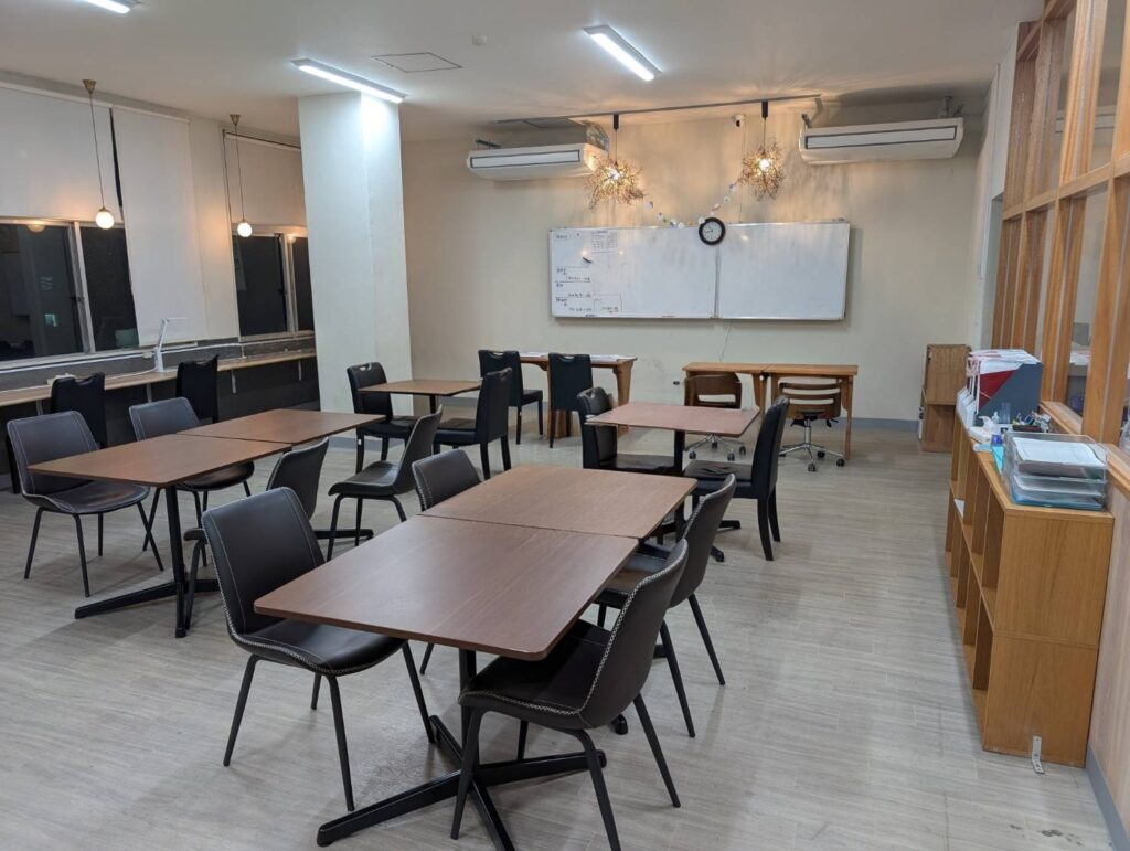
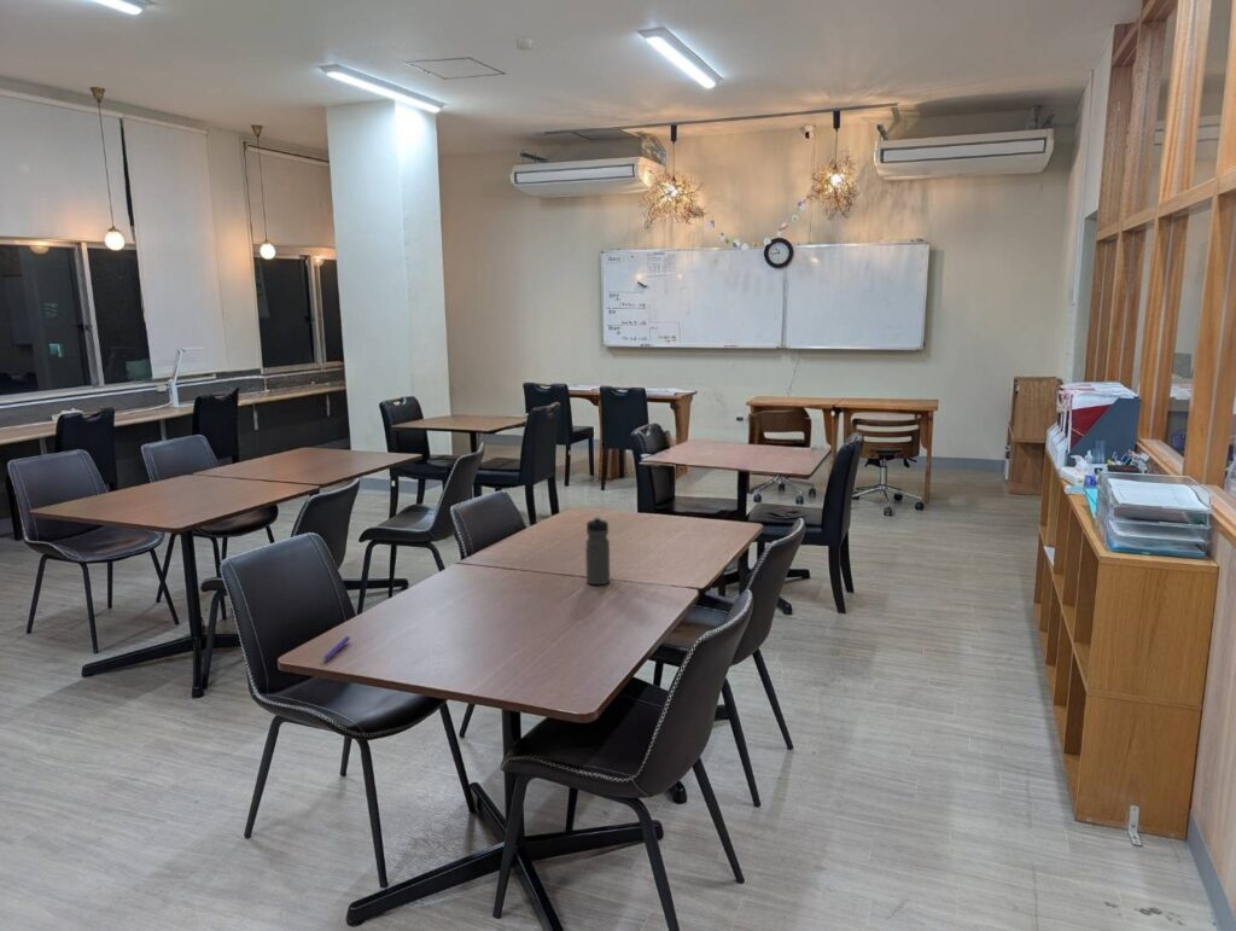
+ pen (336, 648)
+ water bottle (597, 549)
